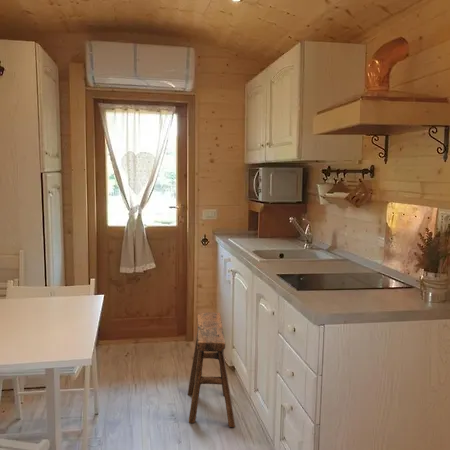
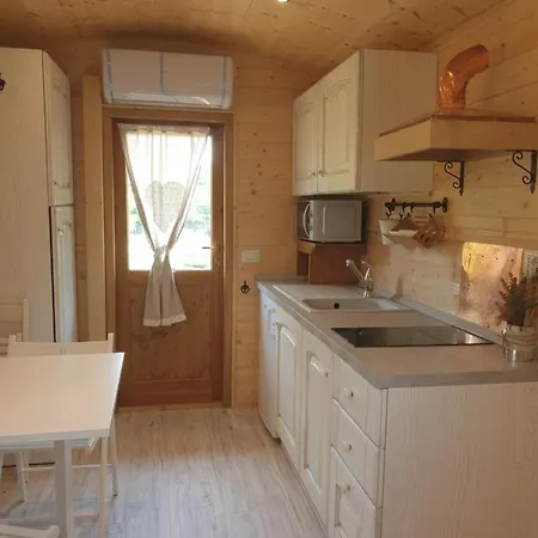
- stool (202, 365)
